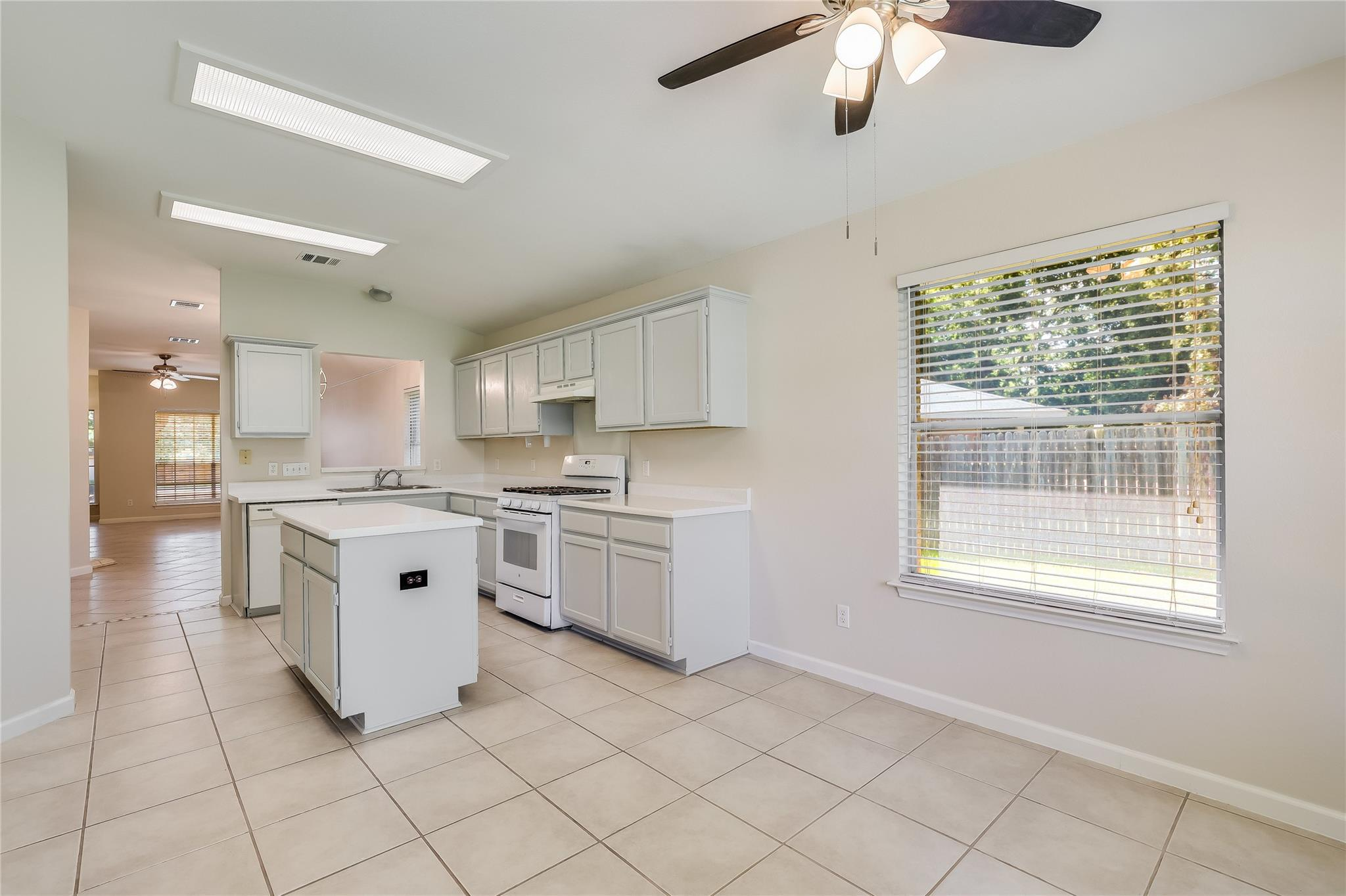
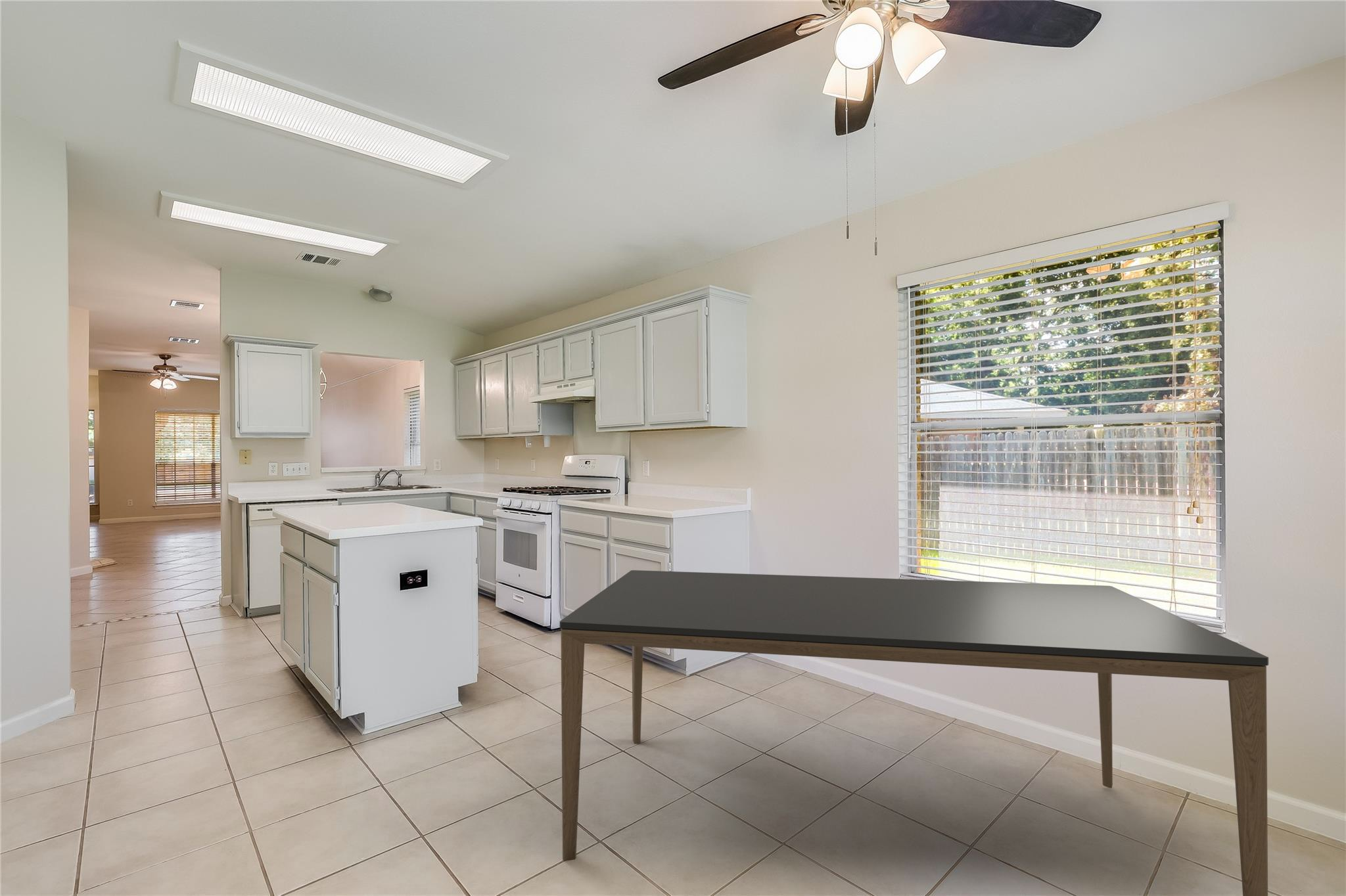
+ dining table (869, 660)
